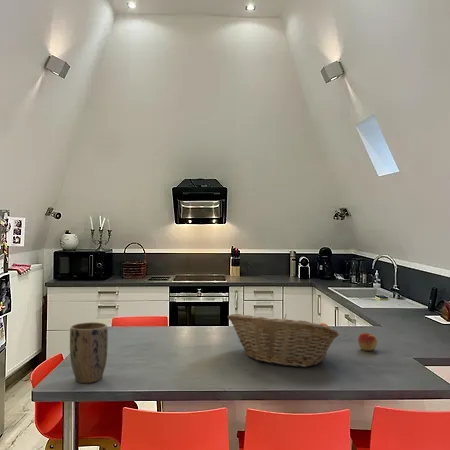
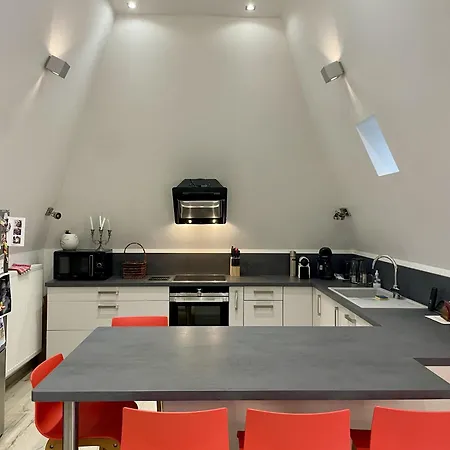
- plant pot (88, 352)
- fruit basket (281, 334)
- apple (367, 341)
